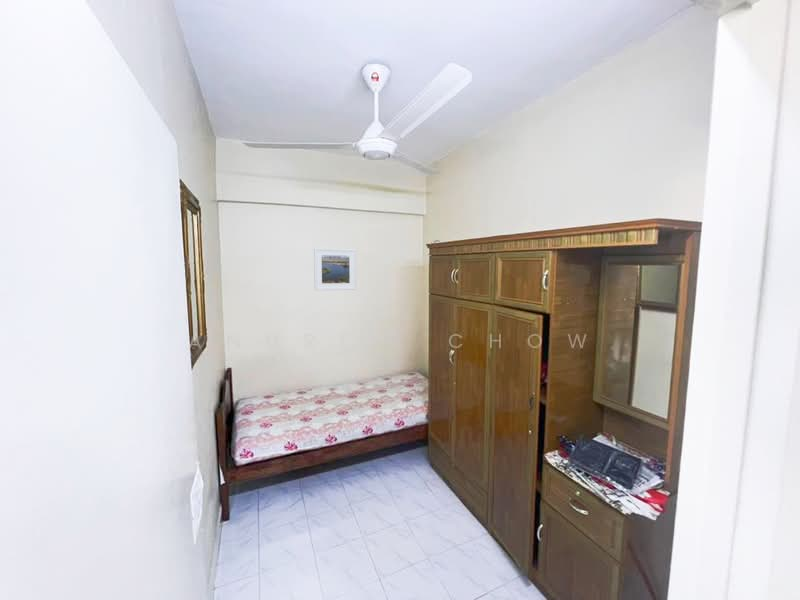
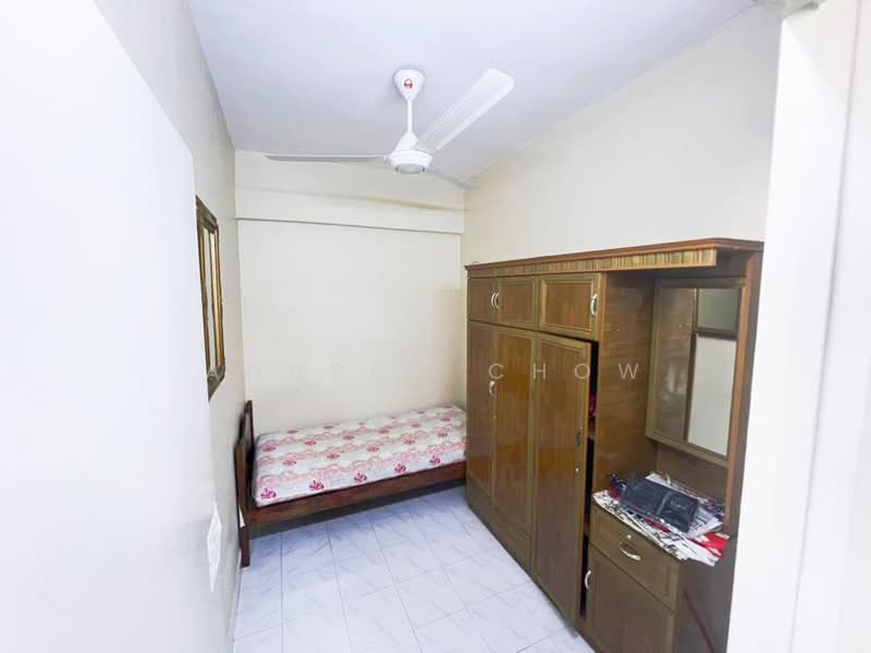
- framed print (335, 269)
